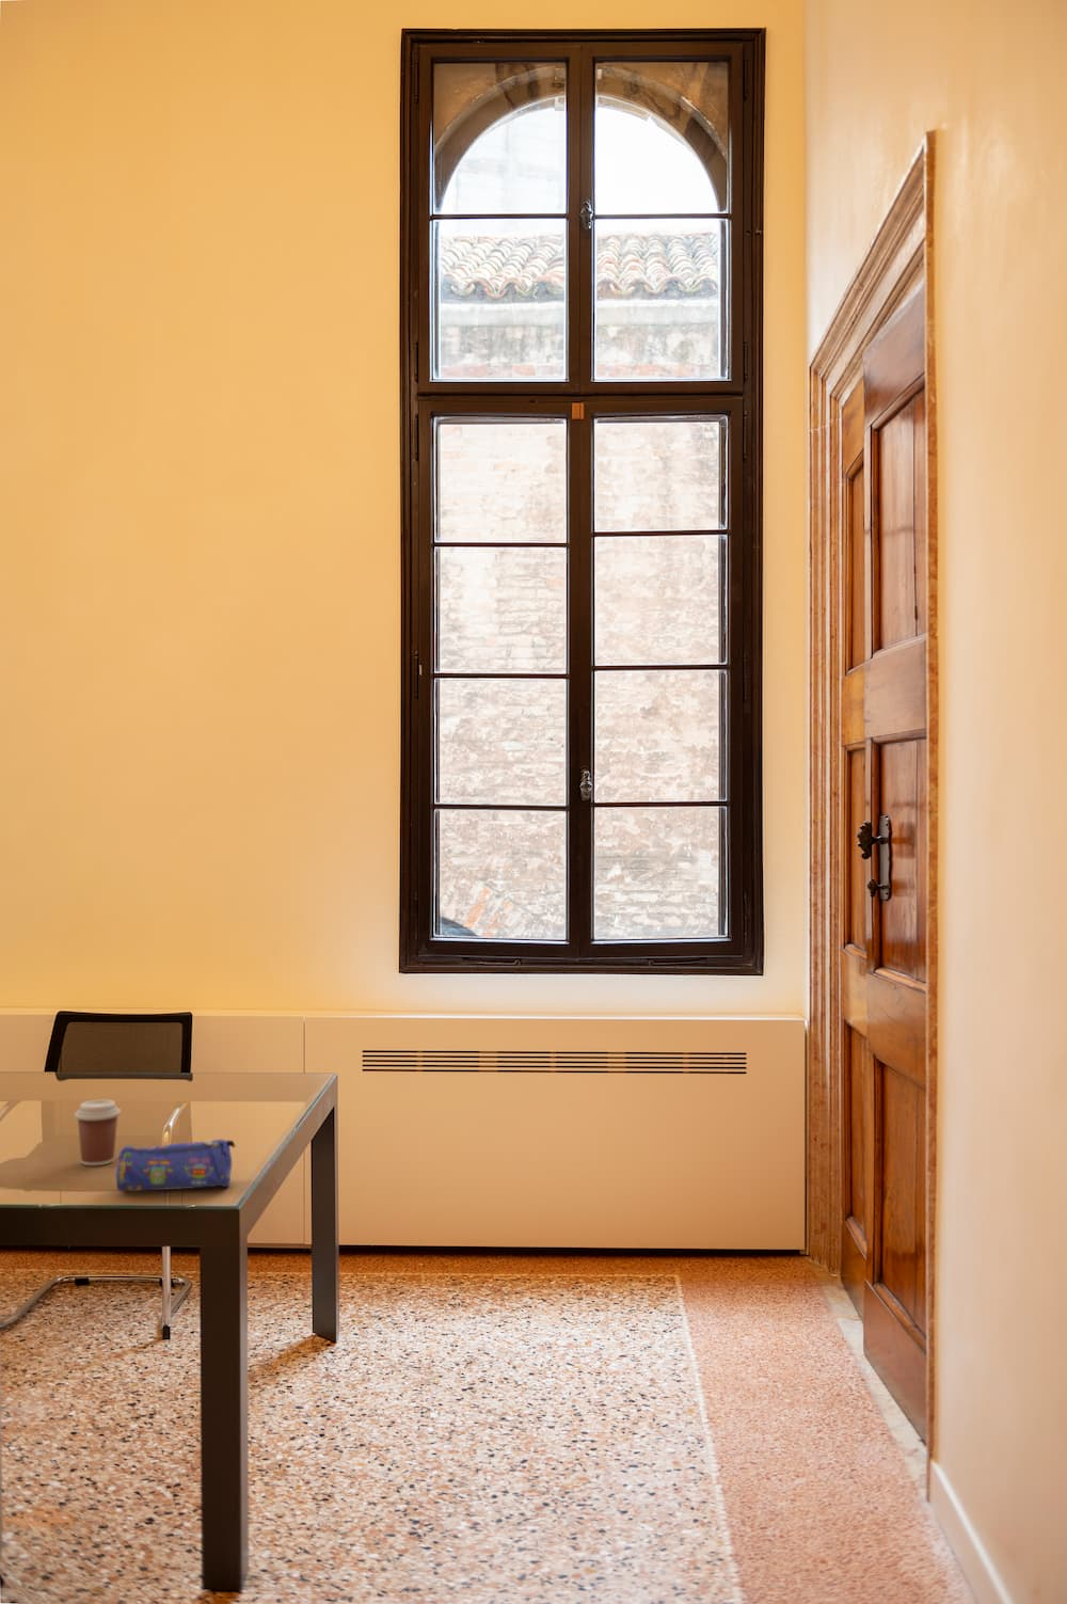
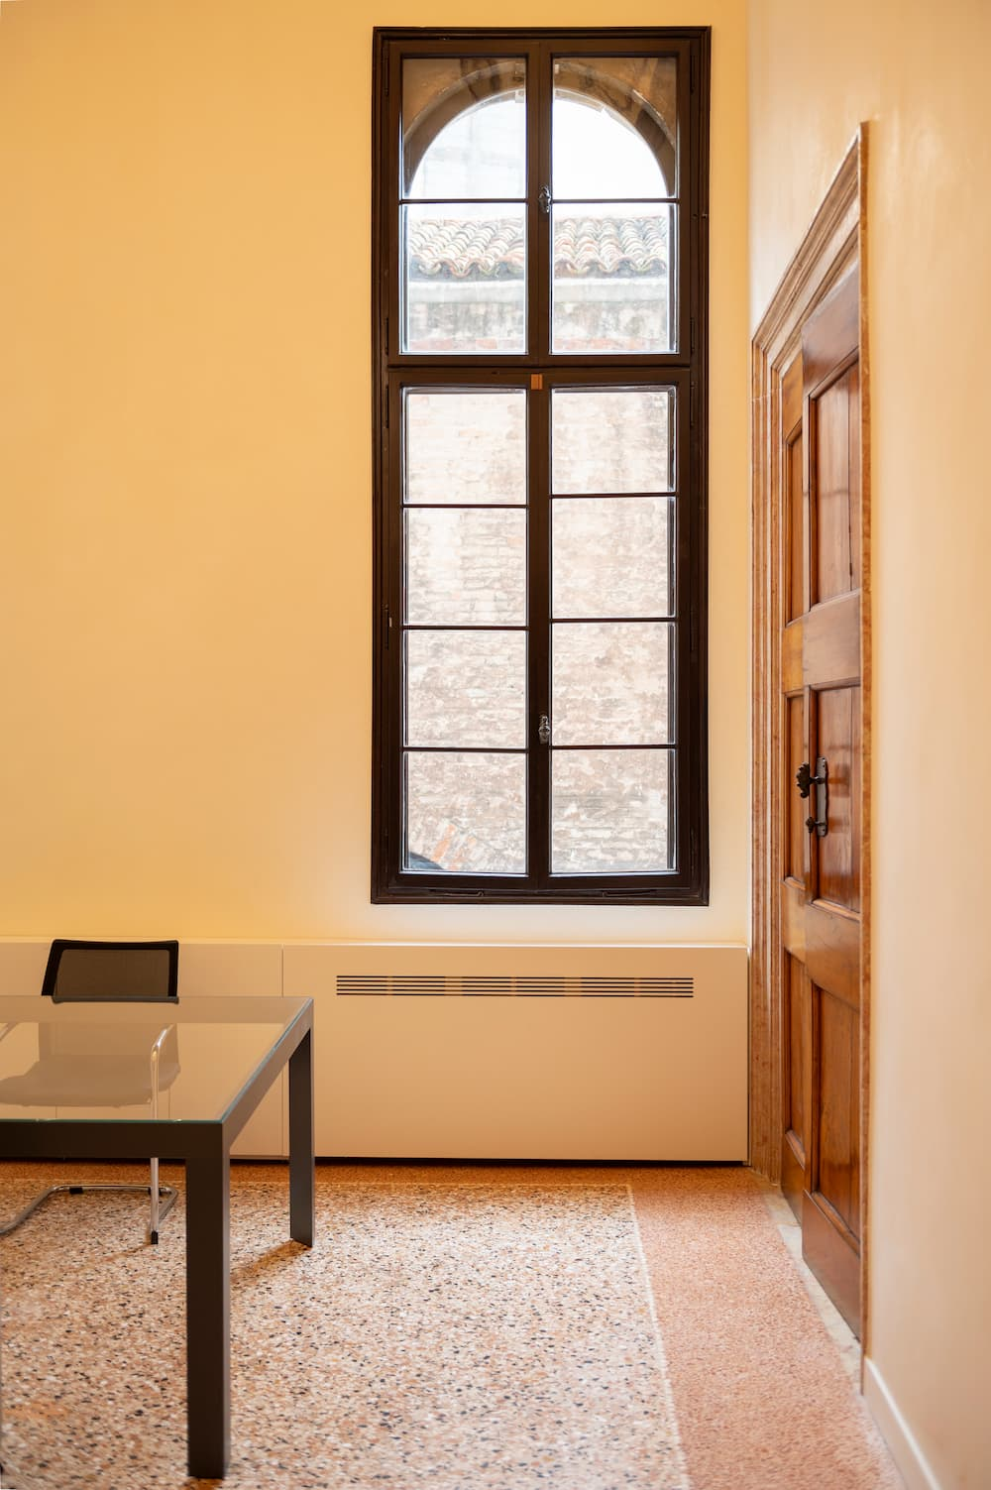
- pencil case (175, 1165)
- coffee cup (98, 1132)
